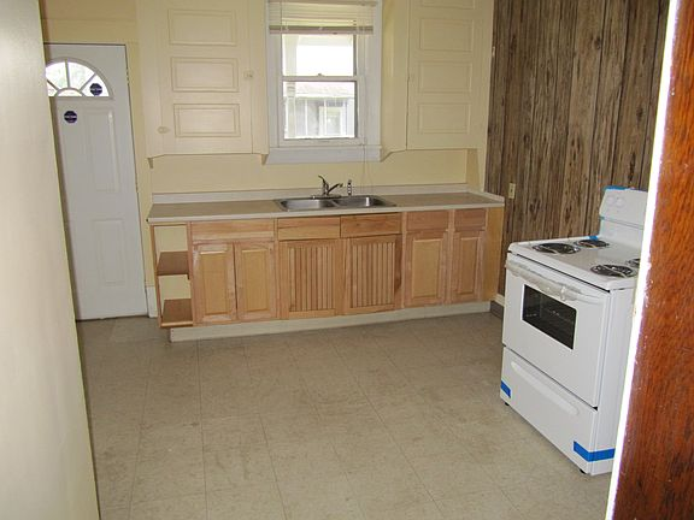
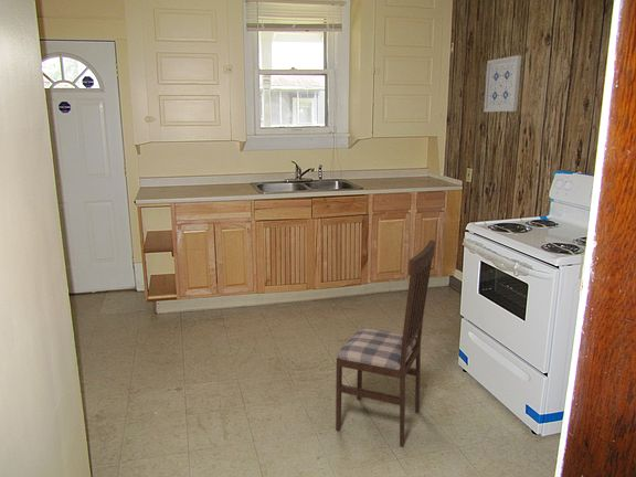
+ wall art (501, 85)
+ dining chair (385, 337)
